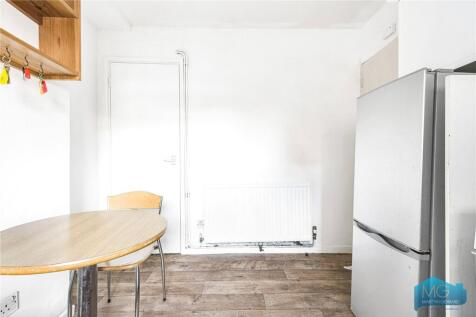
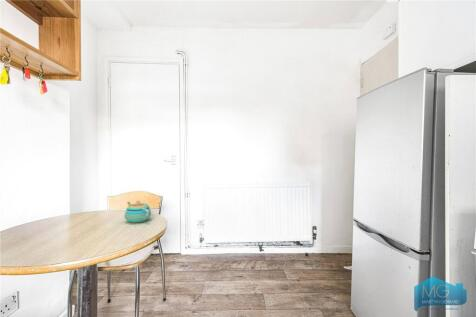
+ teapot (137, 210)
